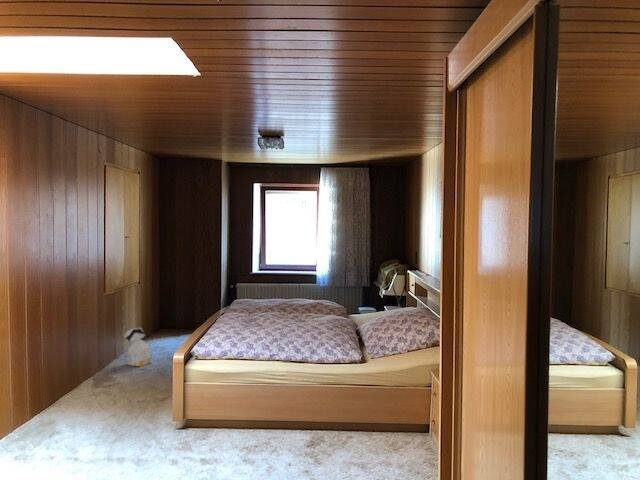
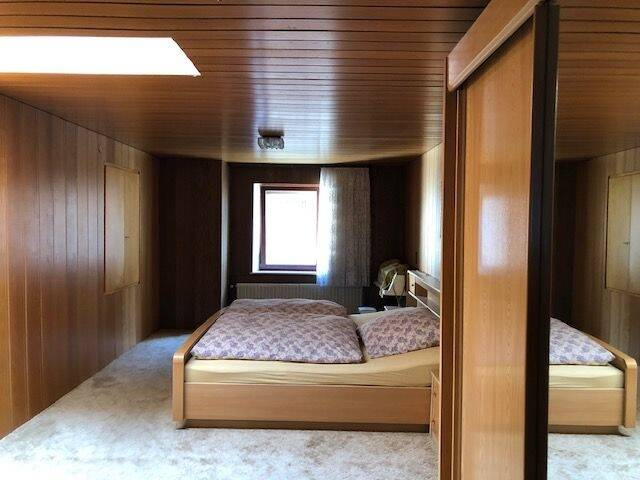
- bag (138, 345)
